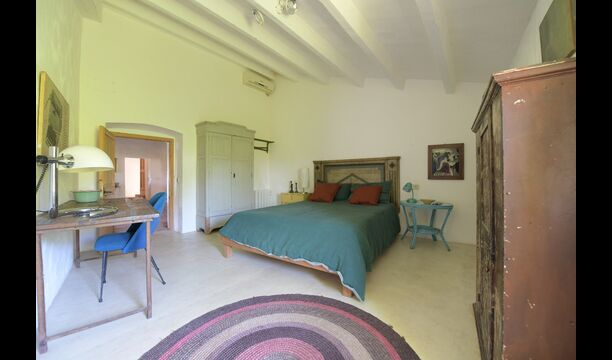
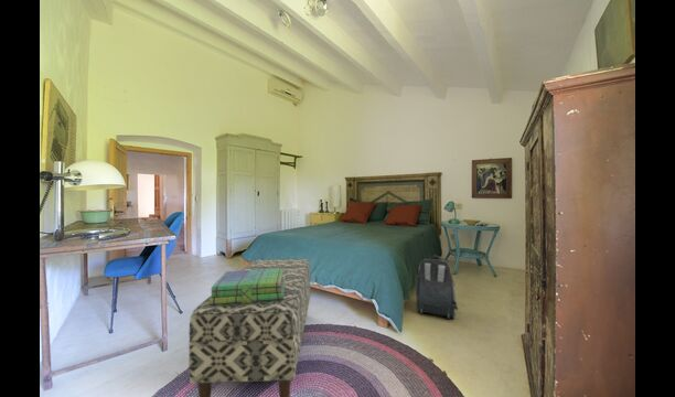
+ bench (268, 313)
+ backpack (435, 283)
+ stack of books (251, 285)
